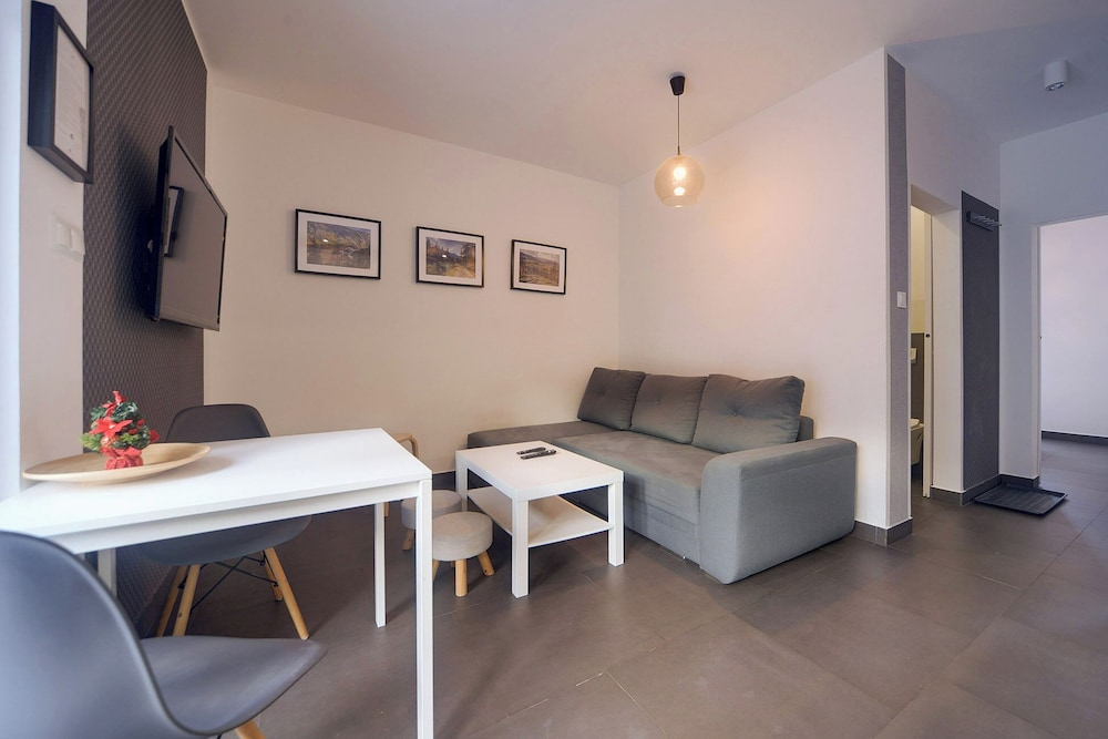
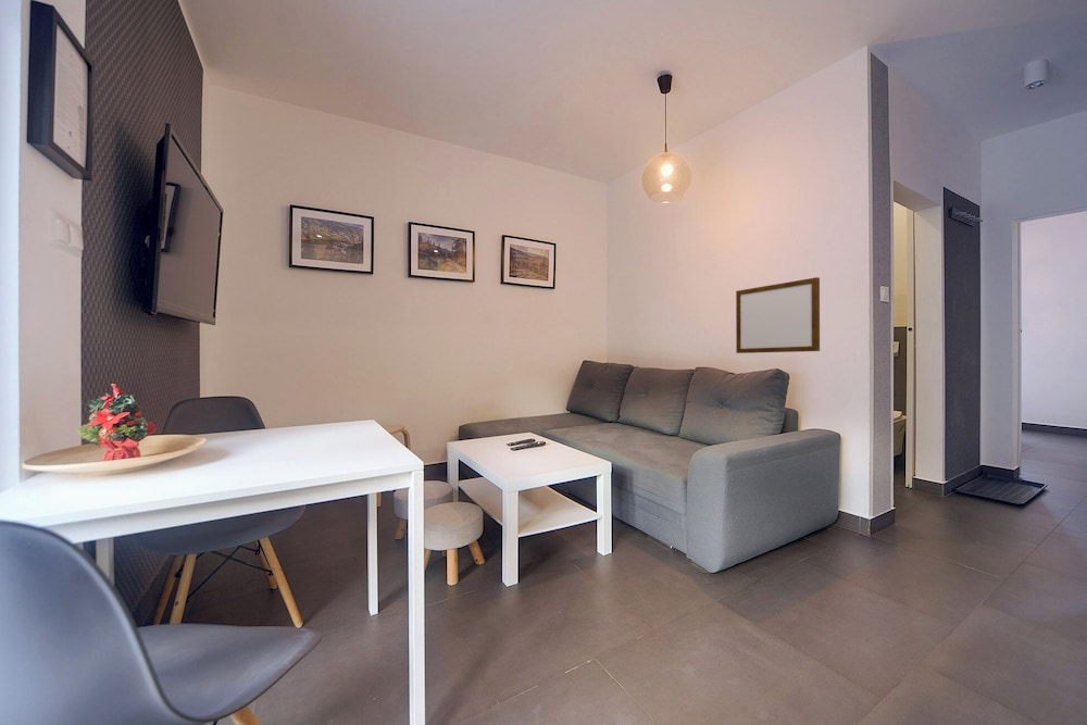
+ writing board (774, 318)
